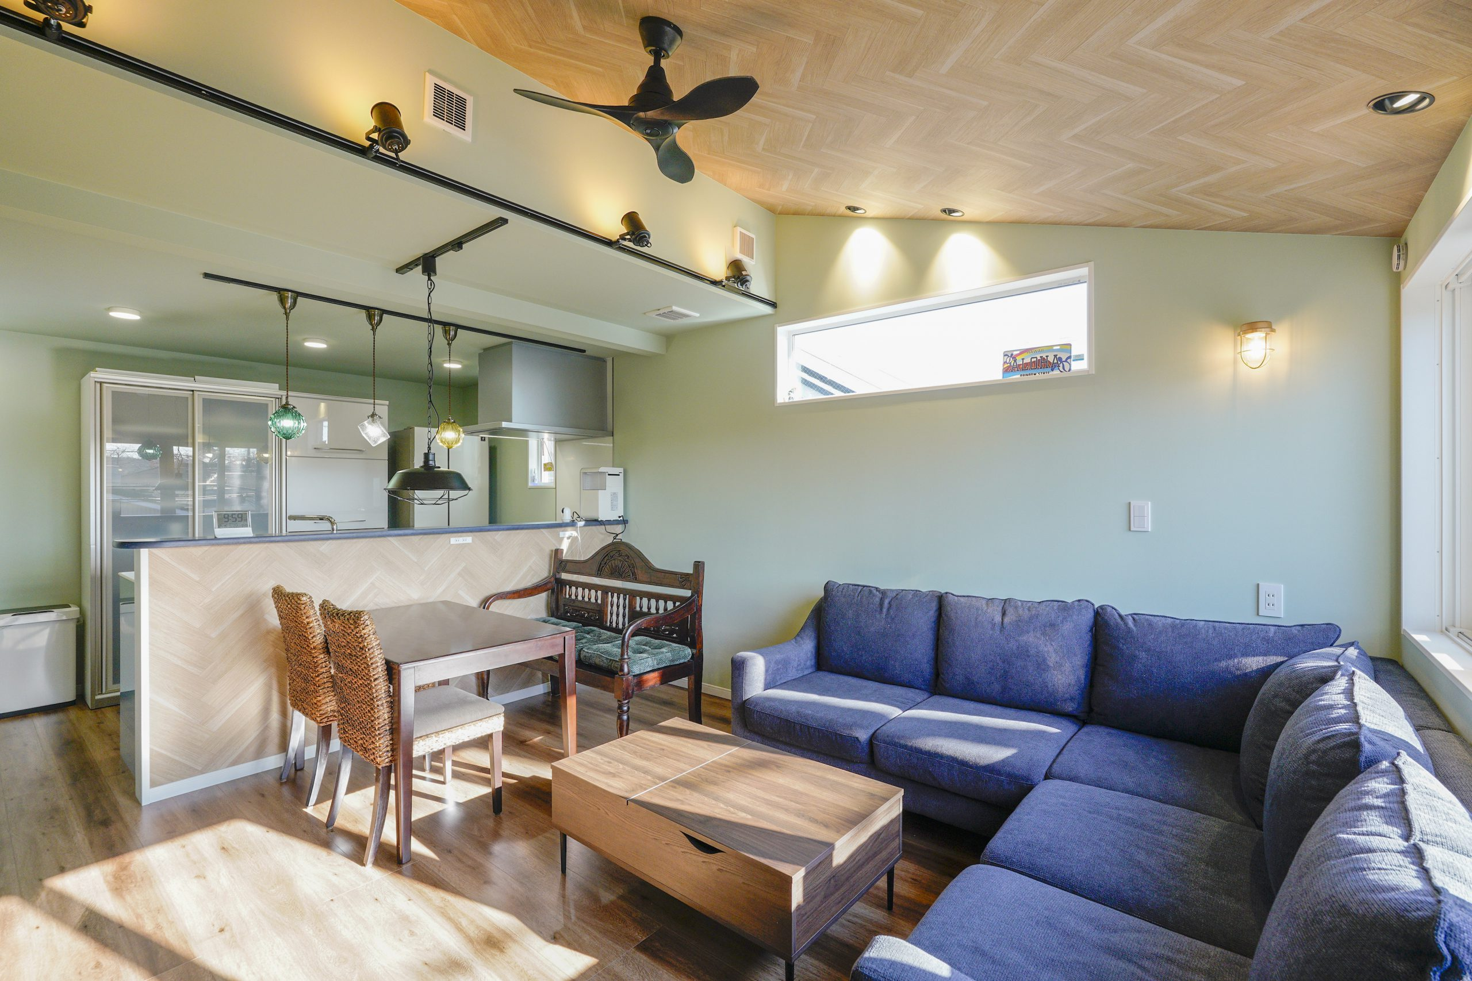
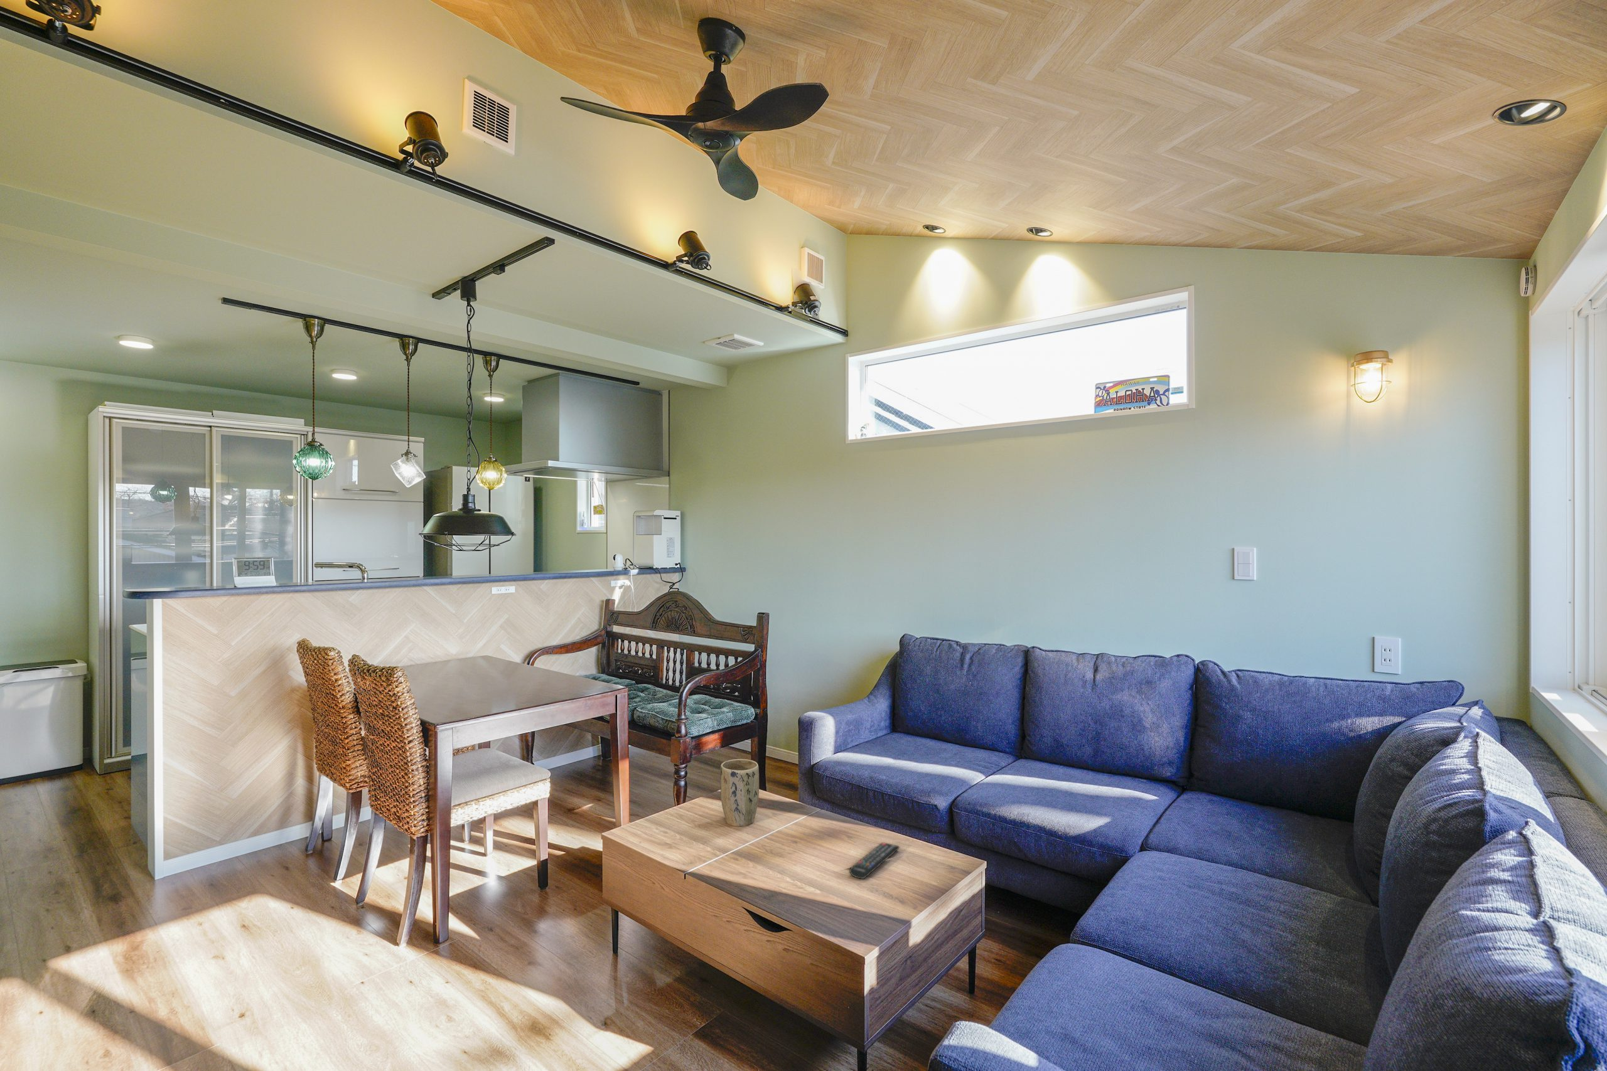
+ plant pot (739, 792)
+ remote control (875, 859)
